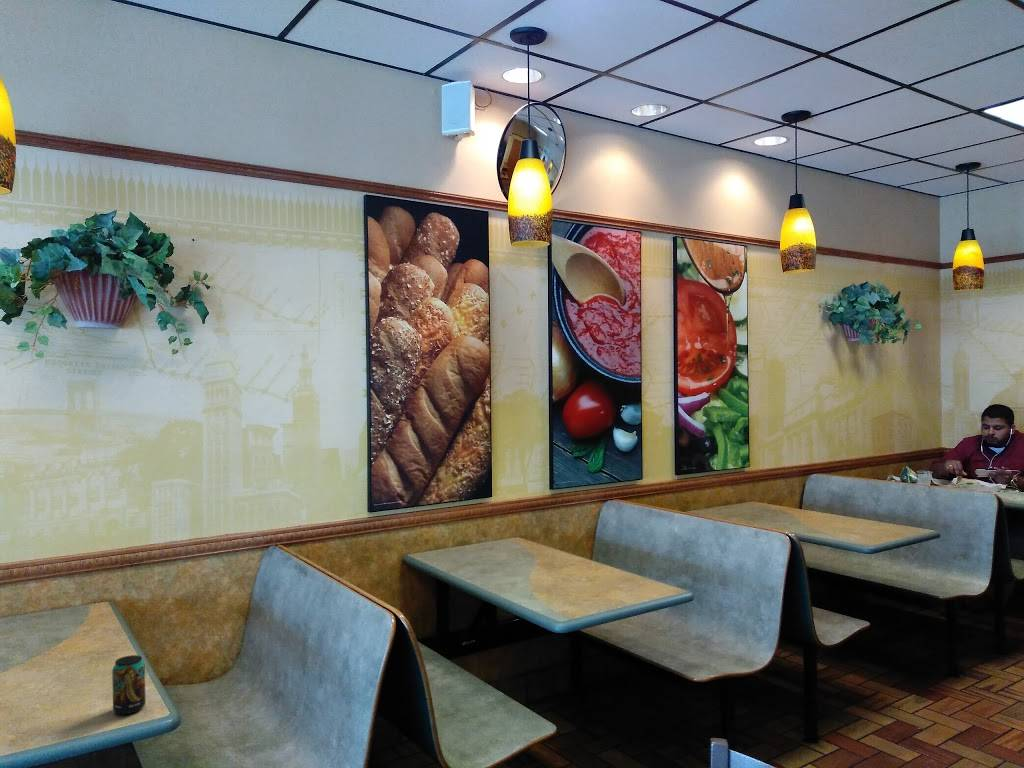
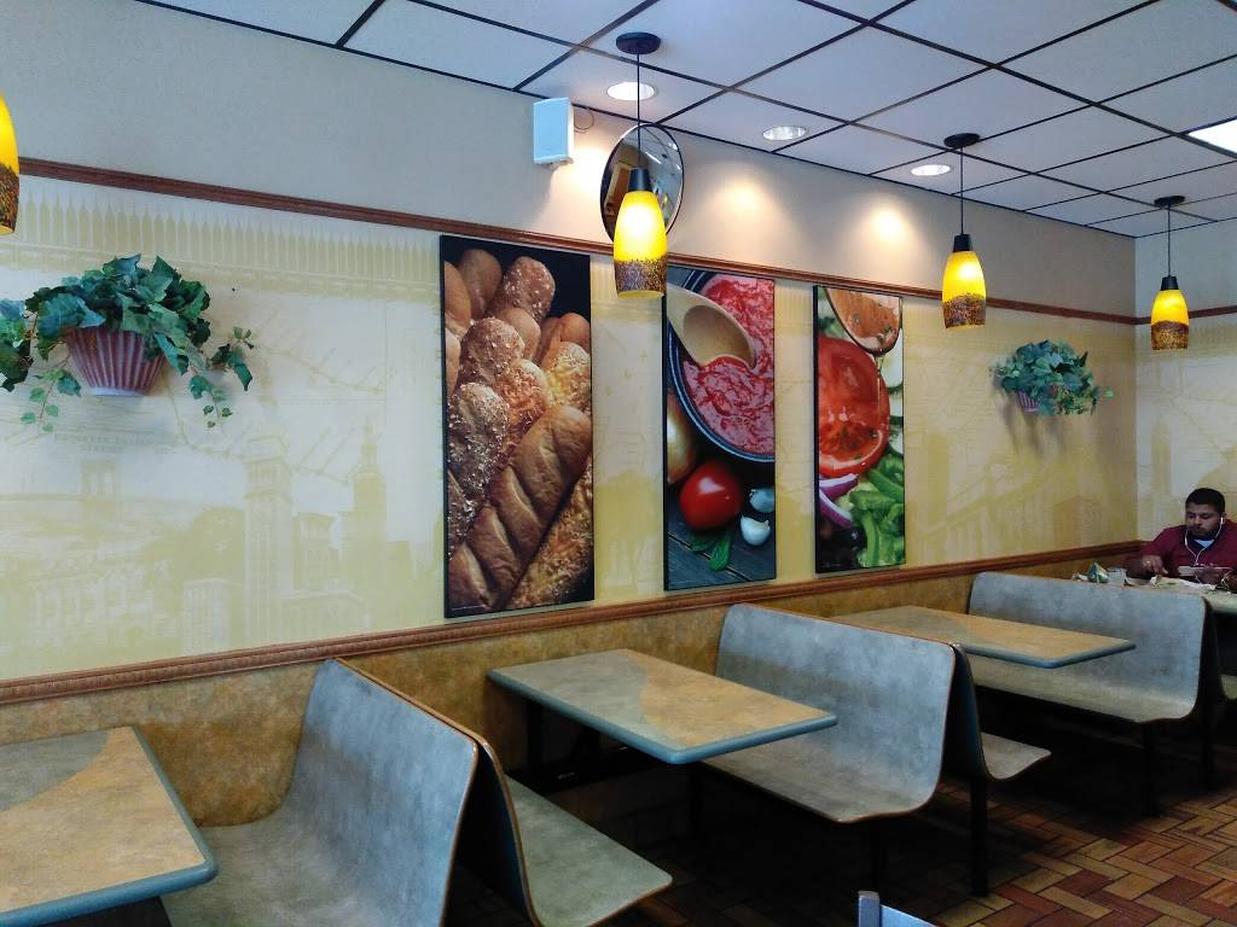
- beverage can (129, 684)
